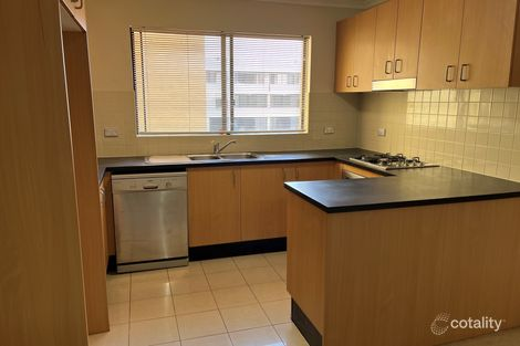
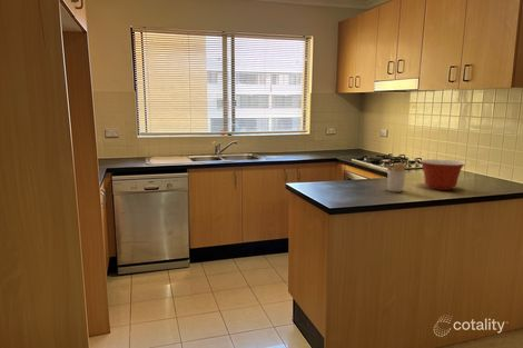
+ mixing bowl (441, 175)
+ utensil holder (397, 176)
